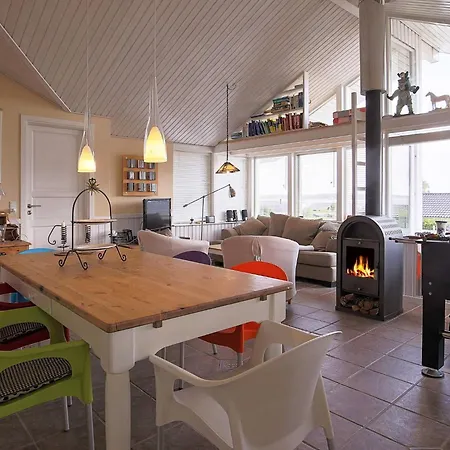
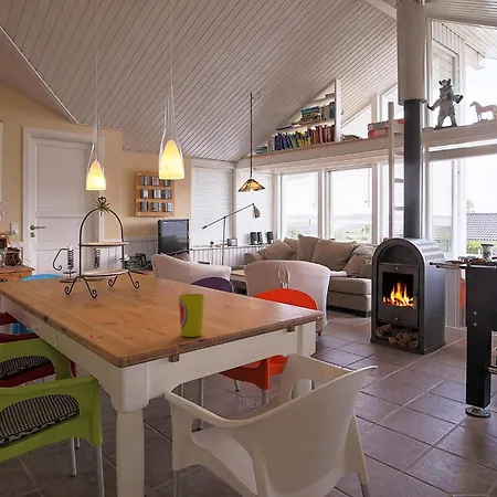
+ cup (191, 315)
